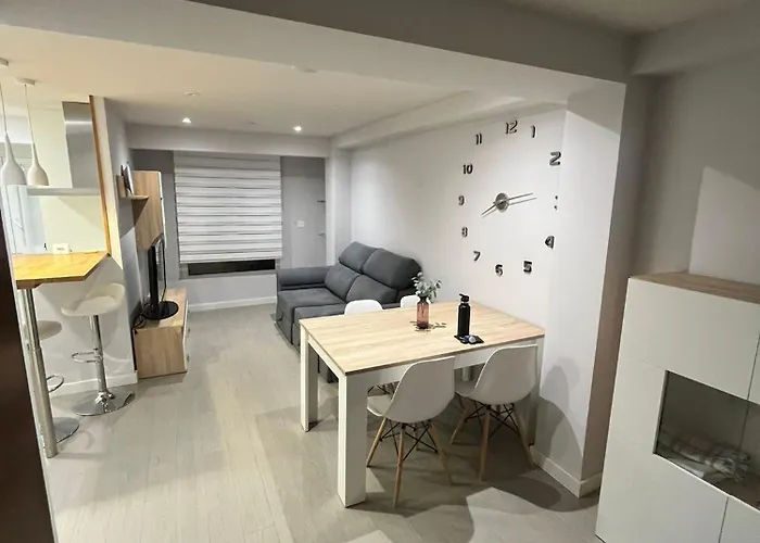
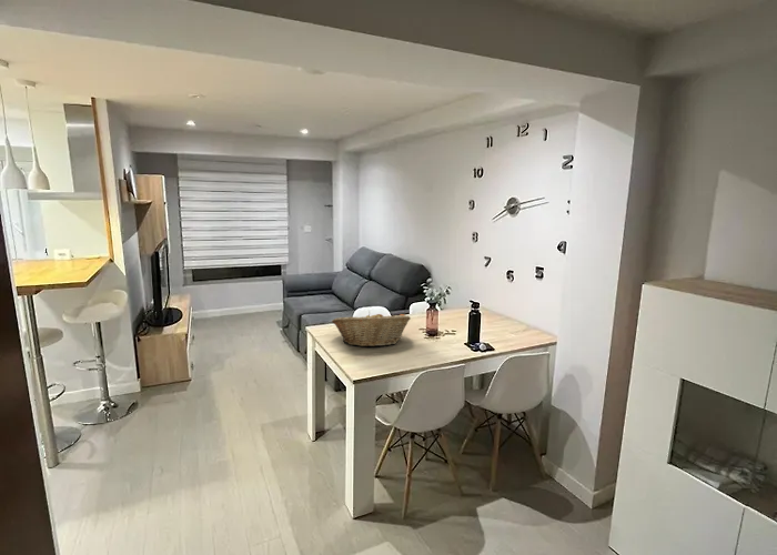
+ fruit basket (371, 325)
